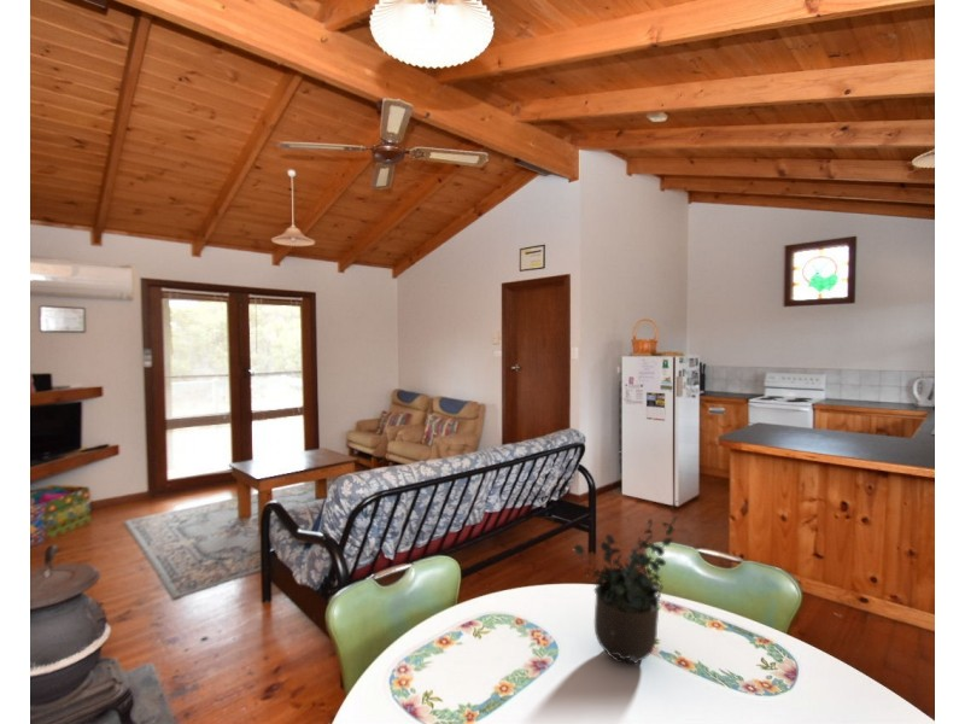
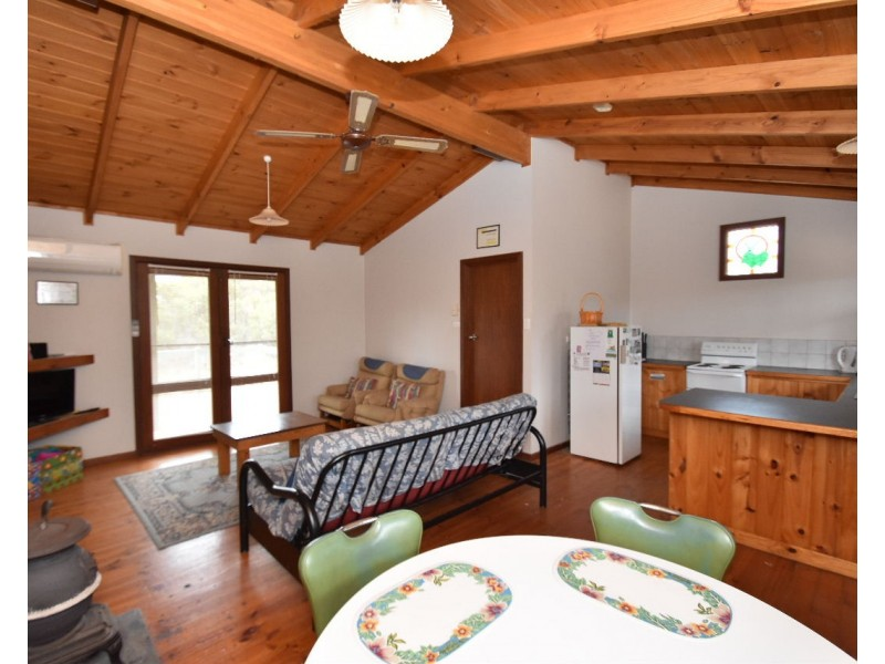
- potted plant (634, 579)
